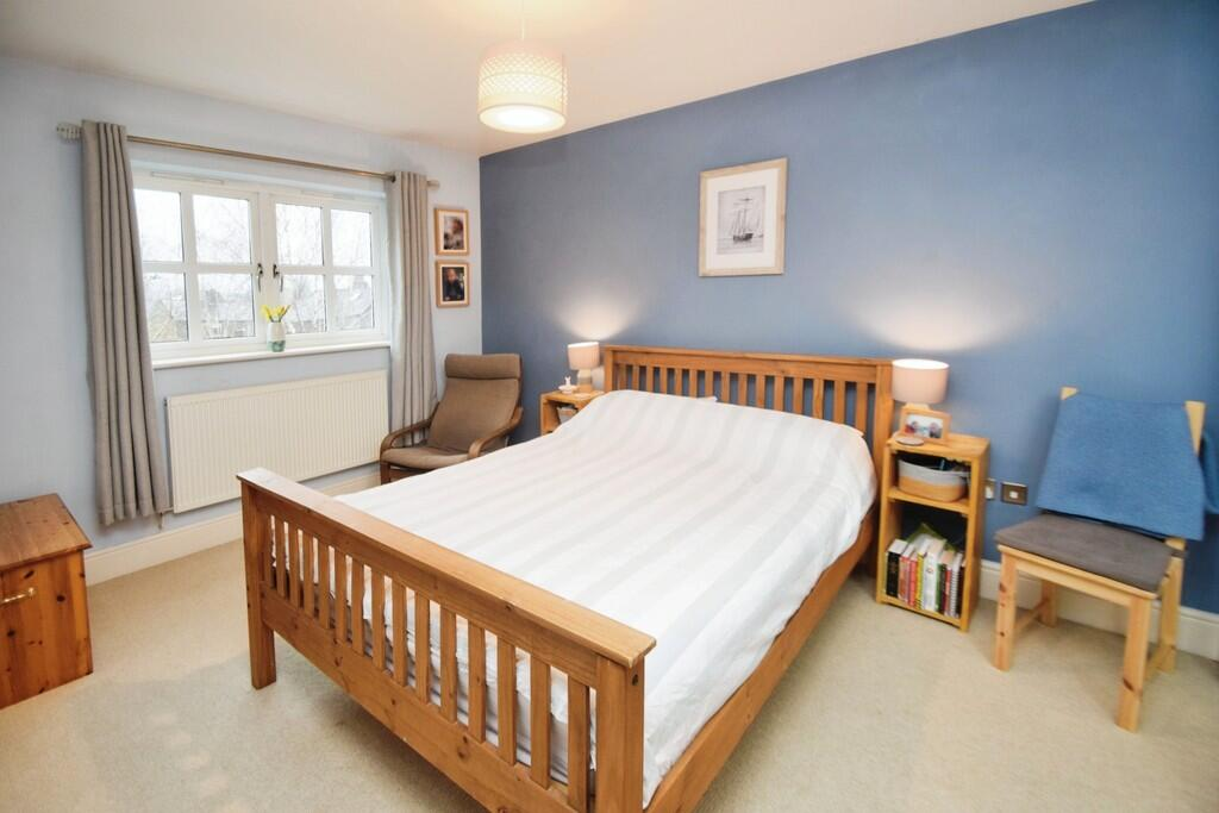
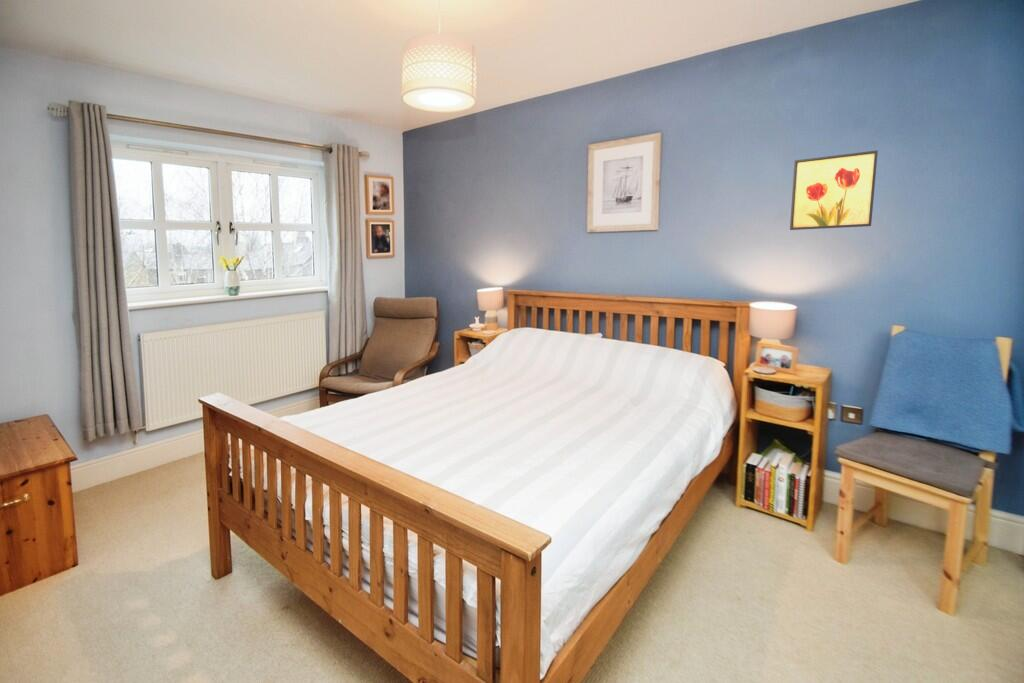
+ wall art (831, 192)
